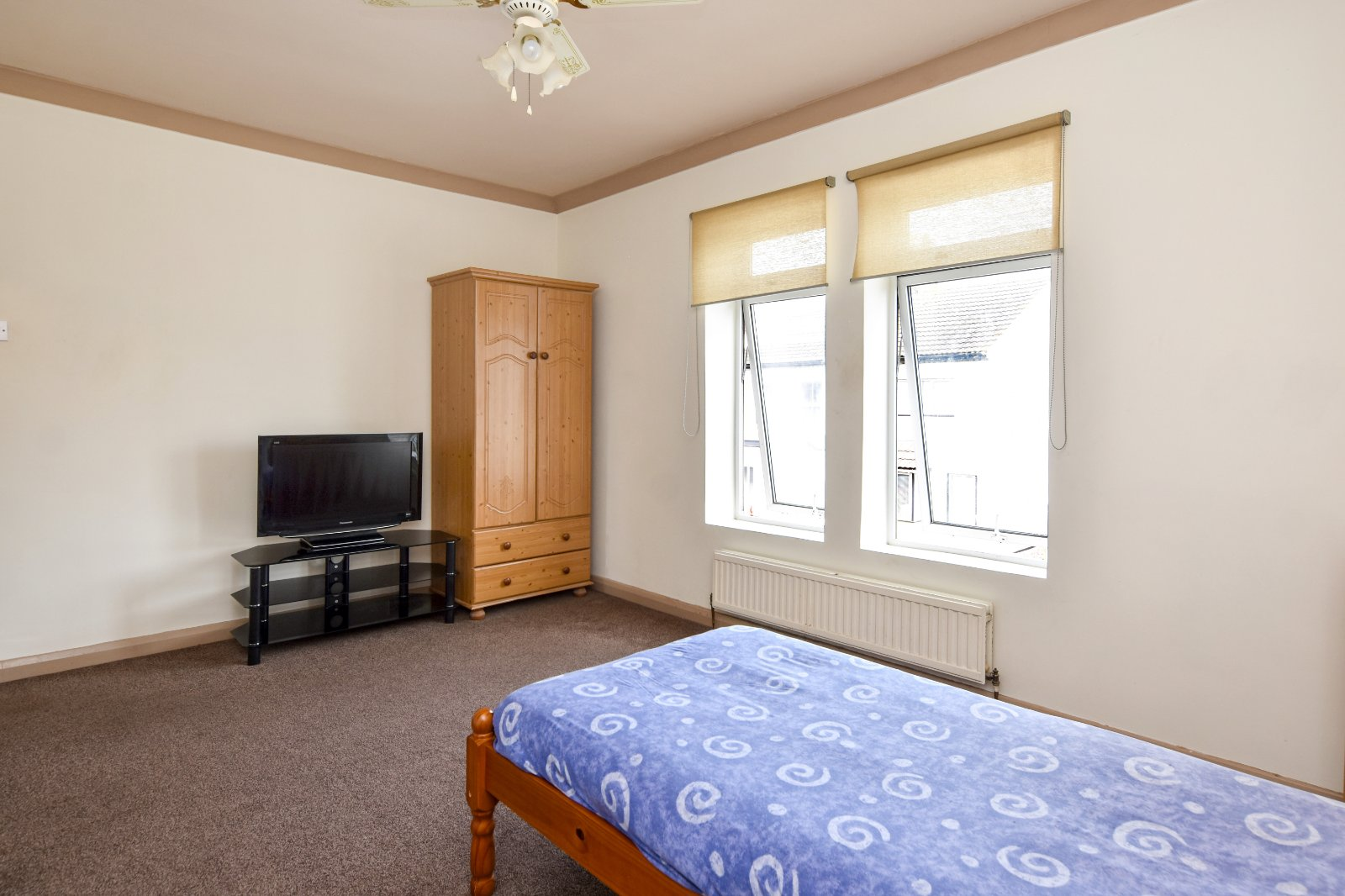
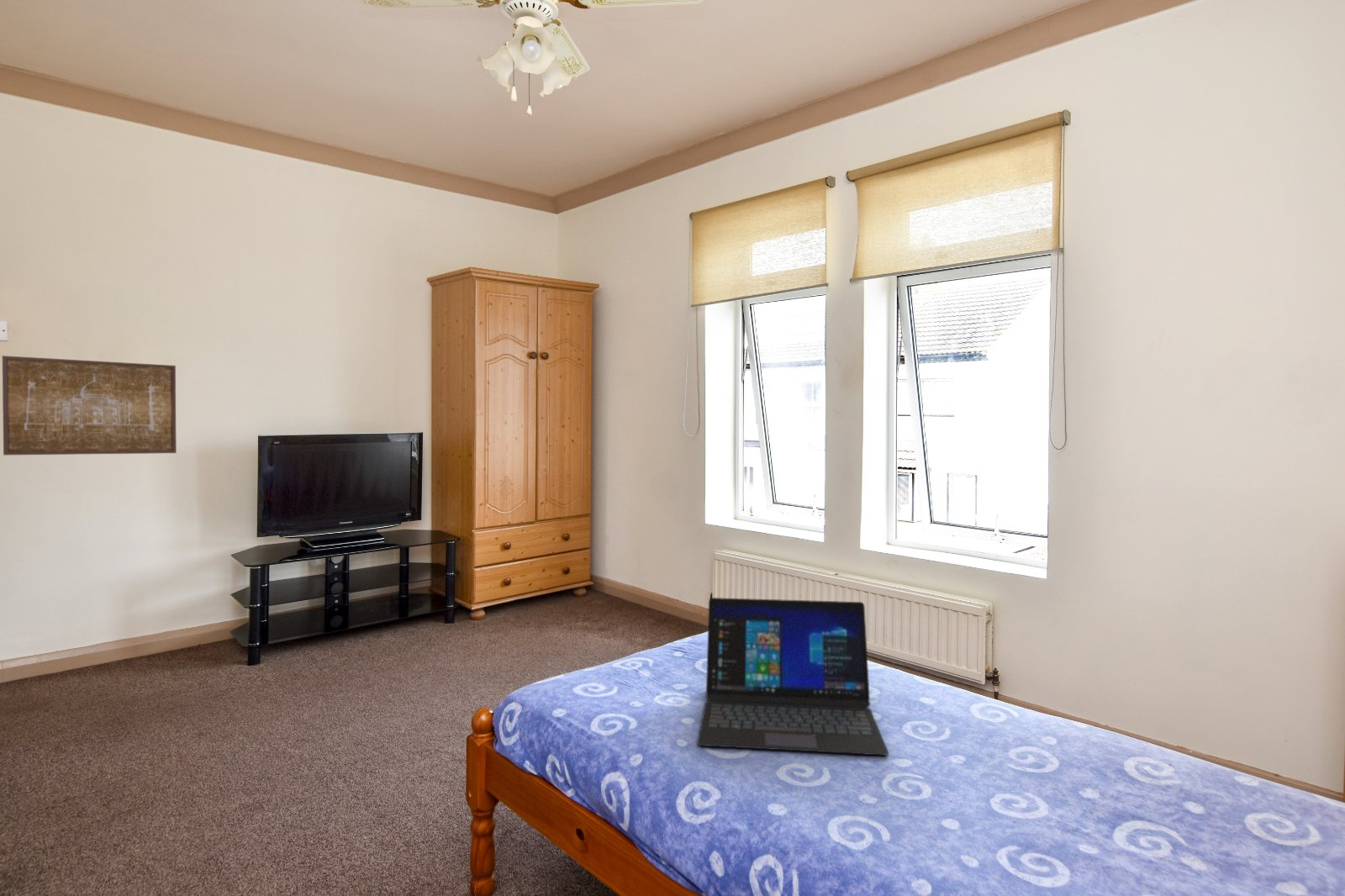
+ laptop (788, 667)
+ wall art (94, 407)
